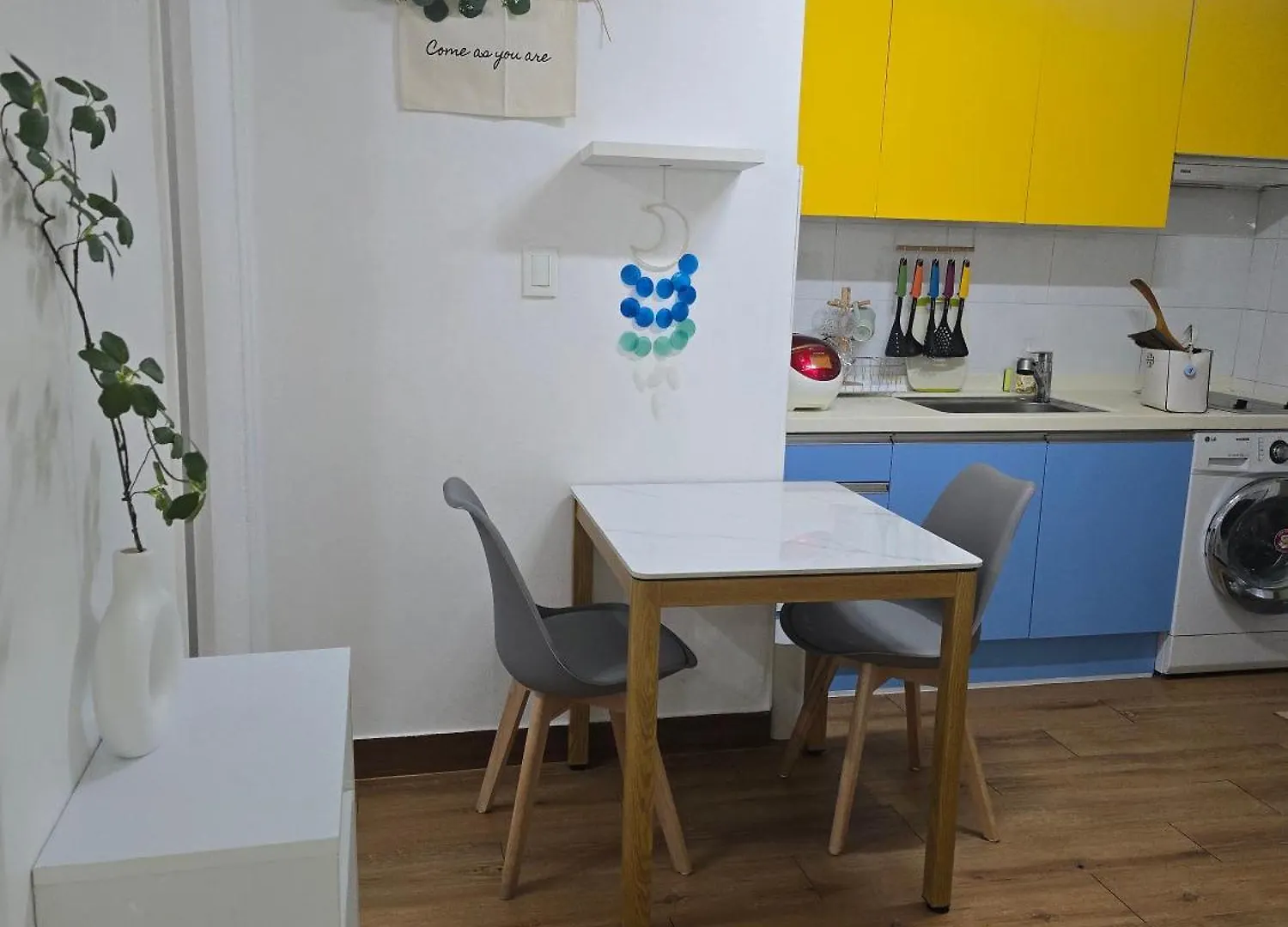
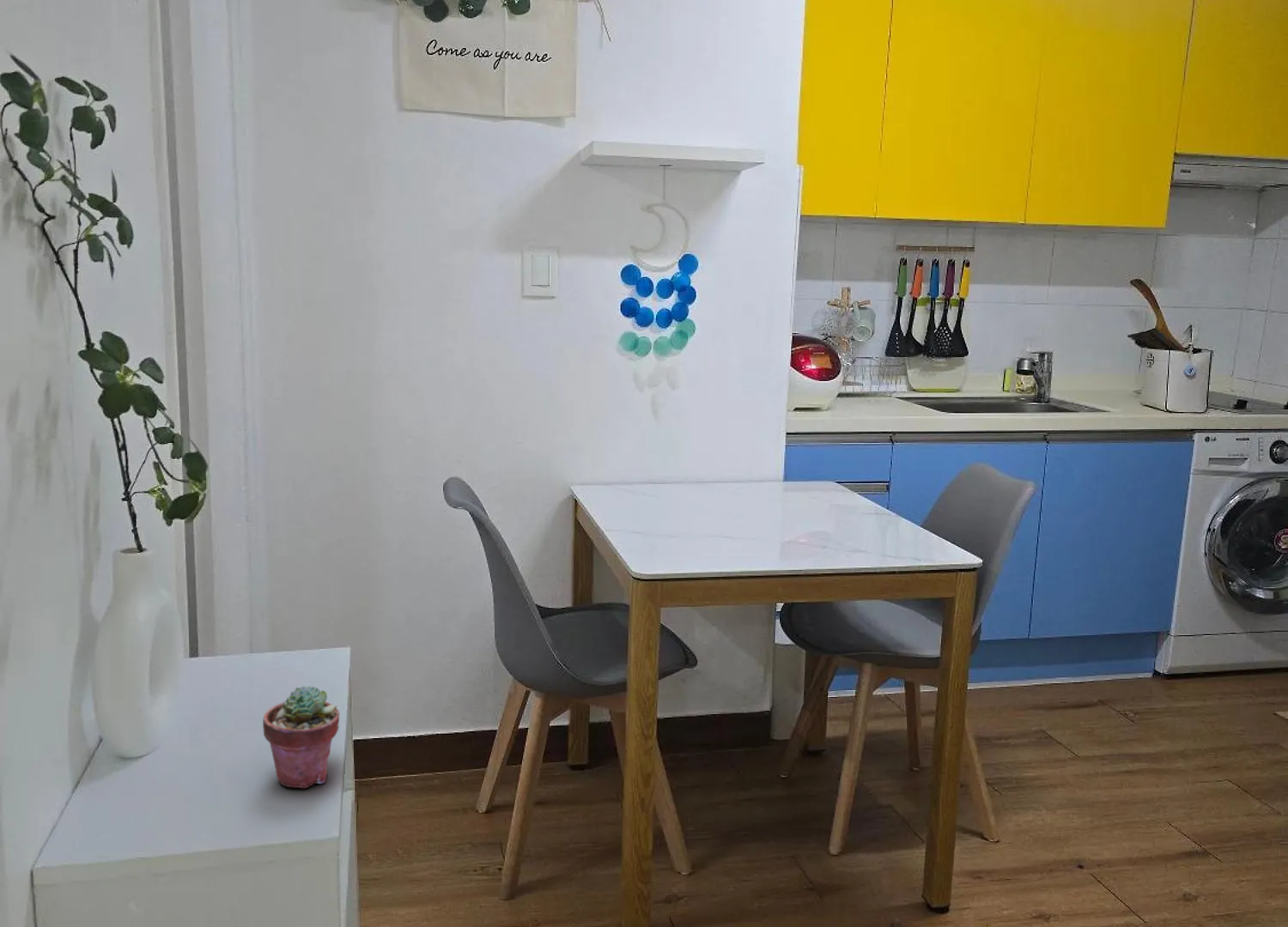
+ potted succulent (301, 732)
